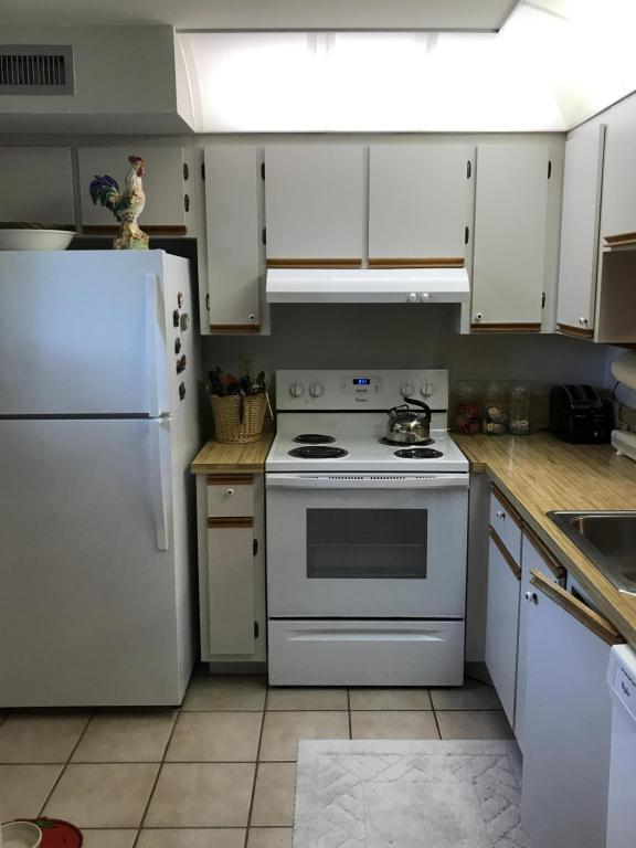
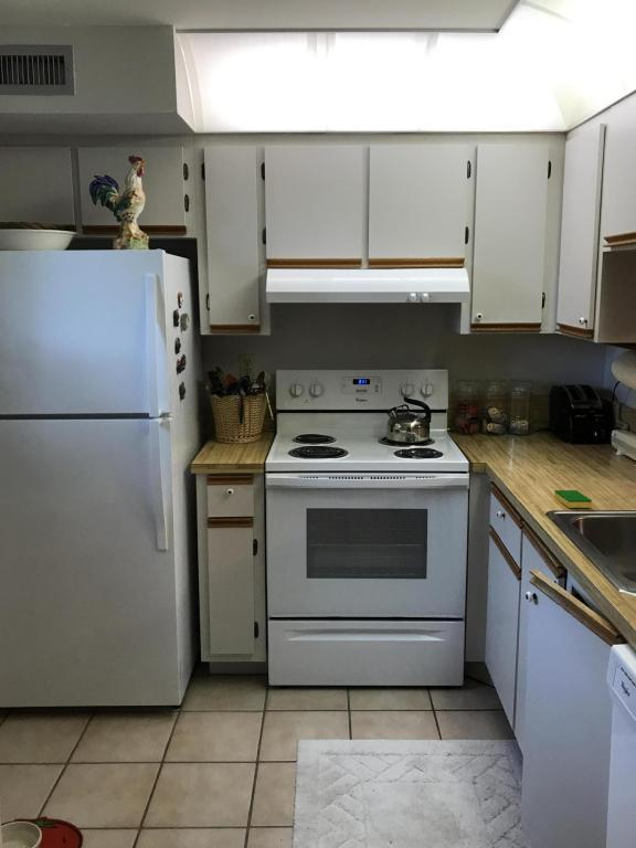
+ dish sponge (572, 498)
